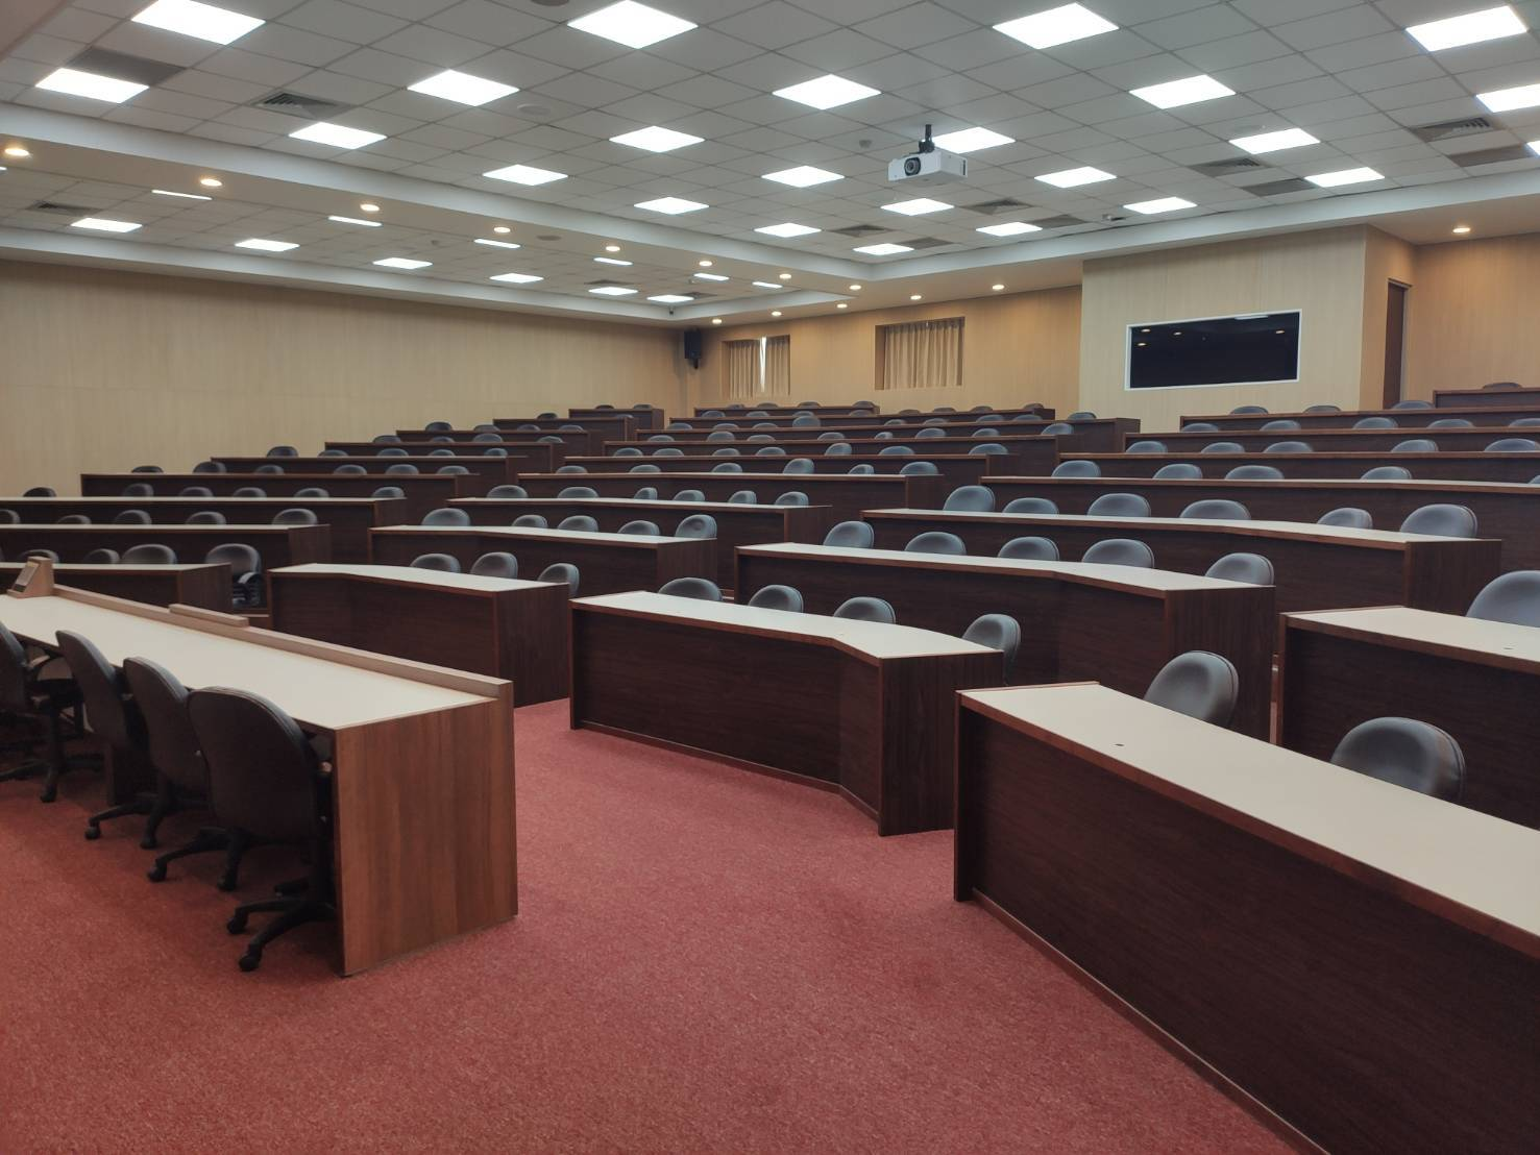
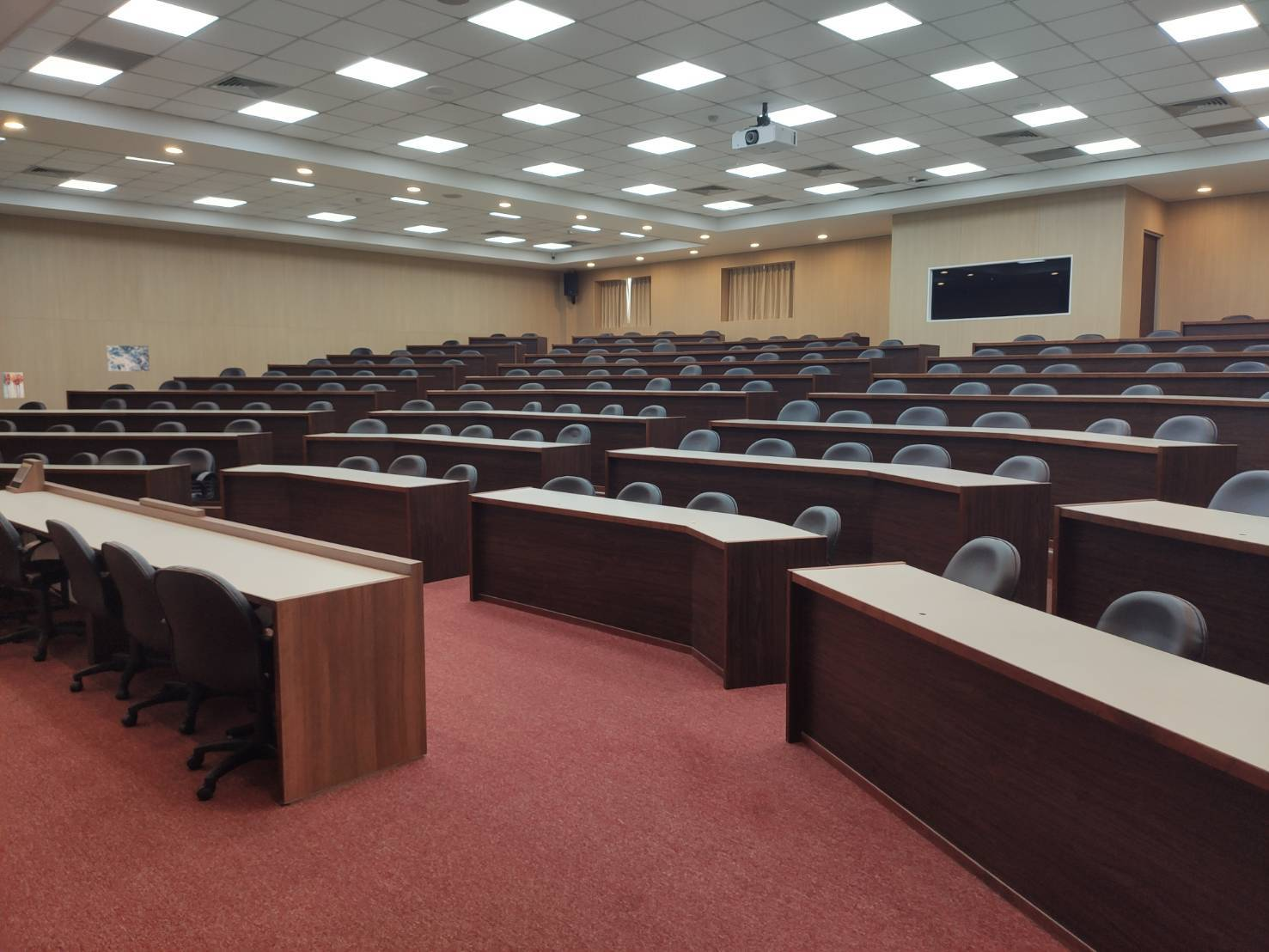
+ wall art (128, 358)
+ wall art (13, 385)
